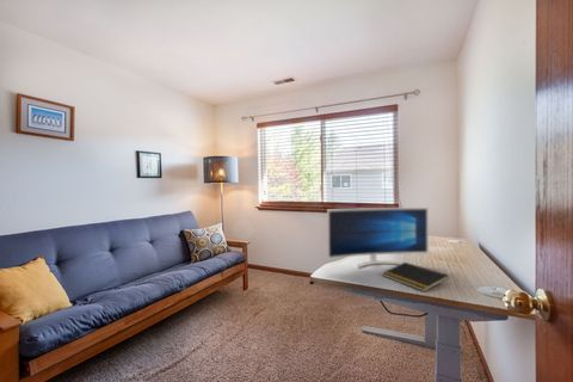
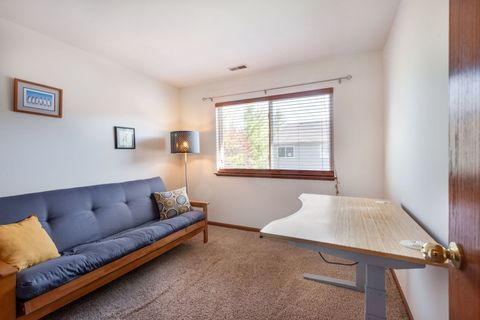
- monitor (375, 235)
- notepad (413, 275)
